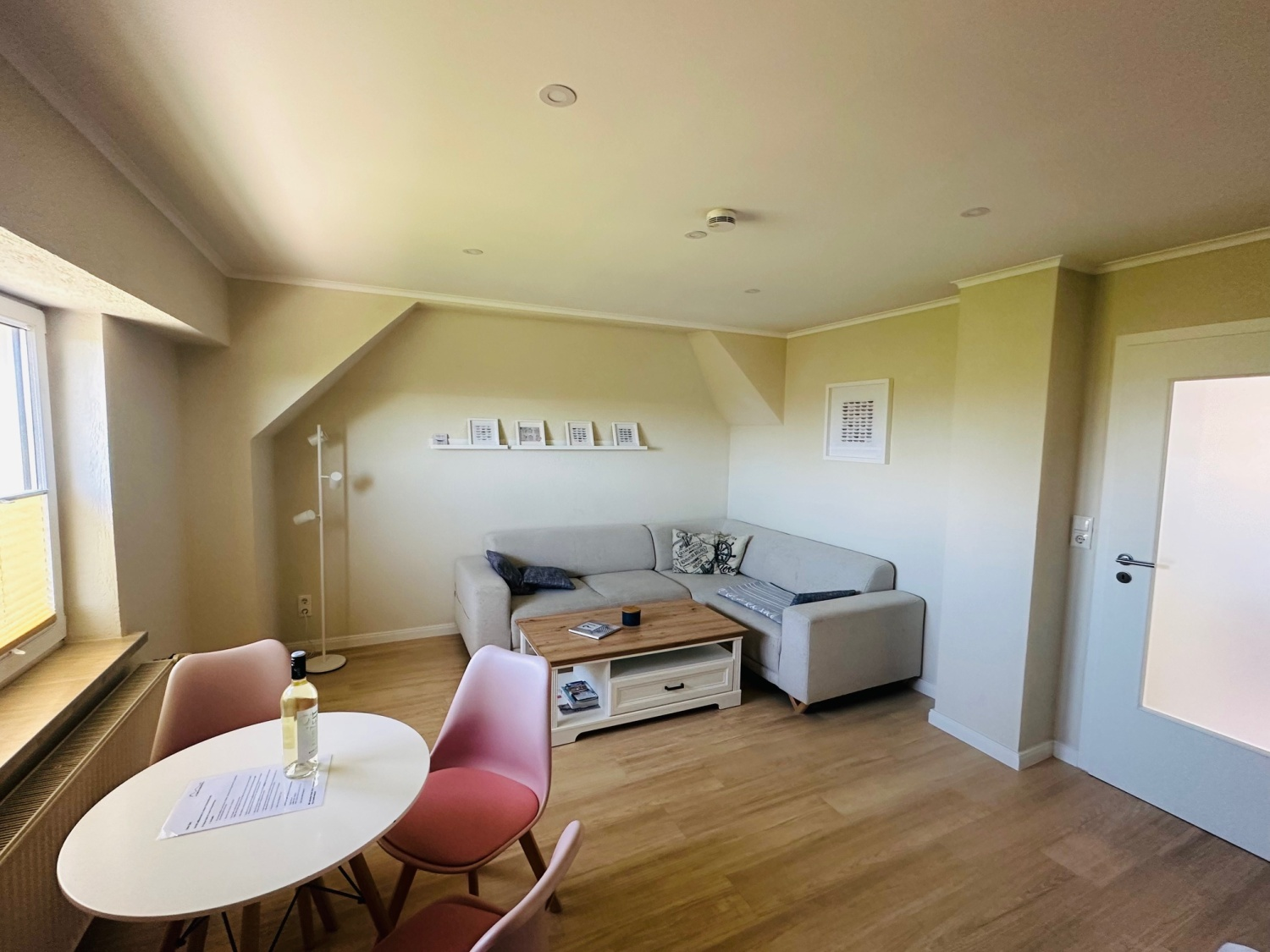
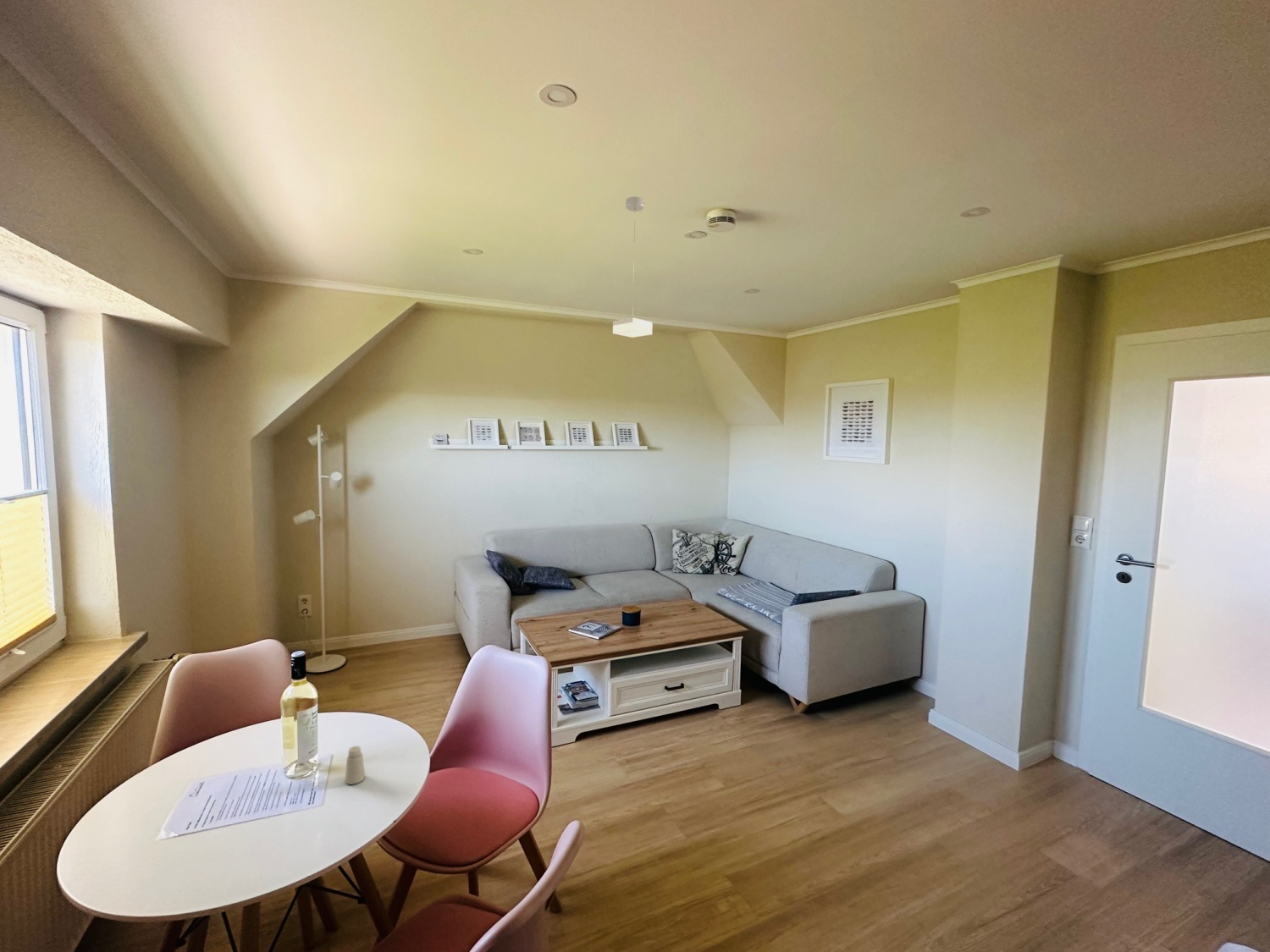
+ saltshaker (355, 763)
+ pendant lamp (633, 267)
